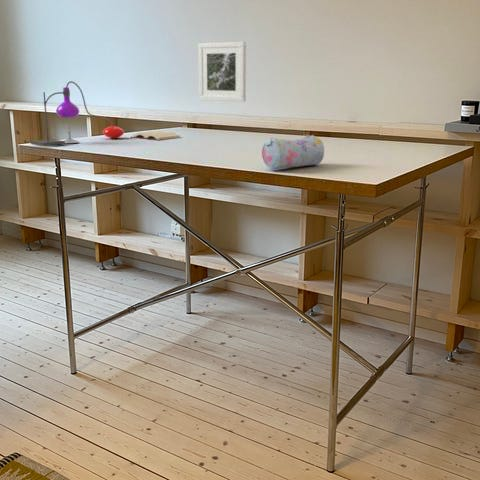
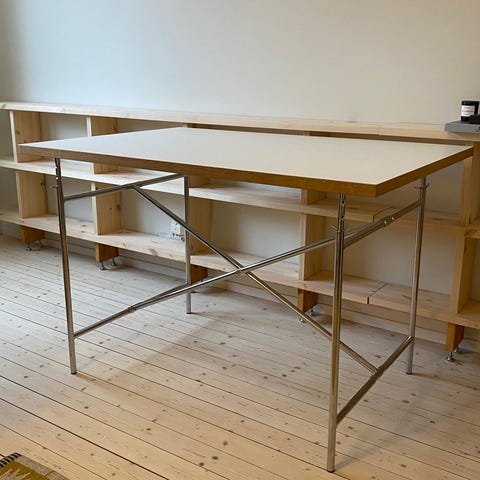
- pencil case (293, 152)
- desk lamp (105, 117)
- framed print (221, 72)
